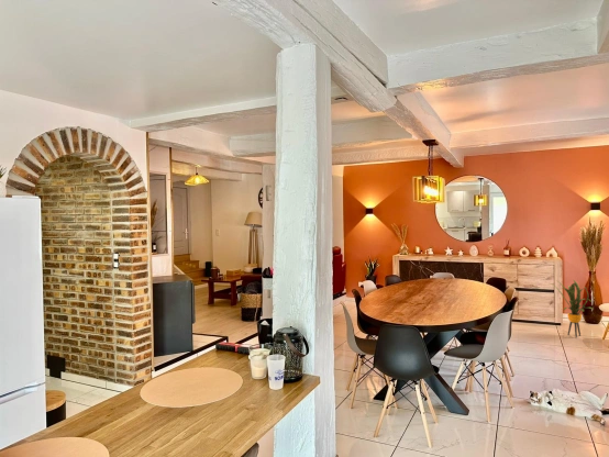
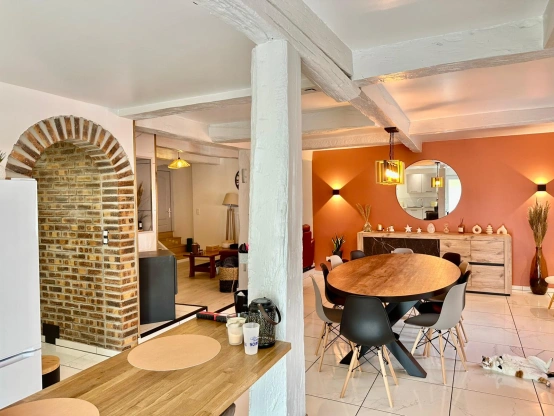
- house plant (572, 308)
